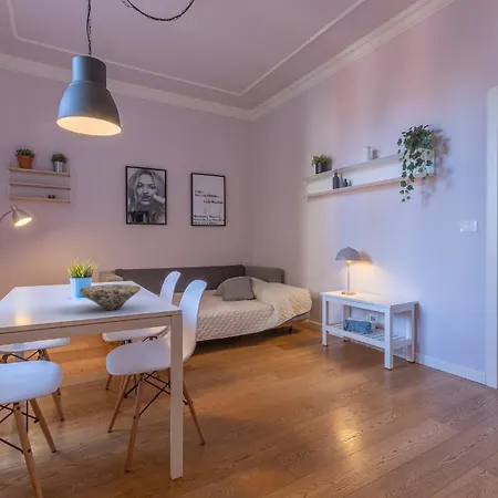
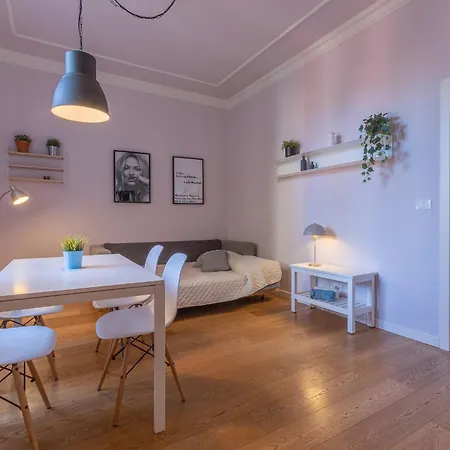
- bowl (111, 298)
